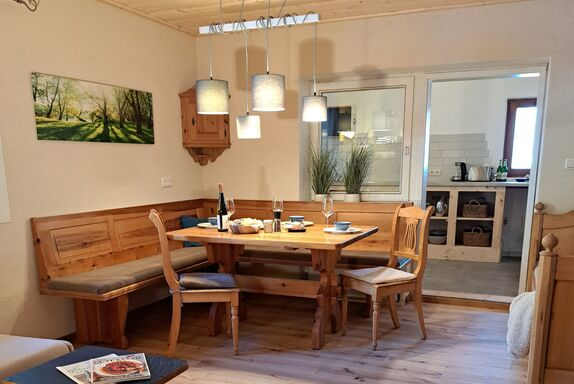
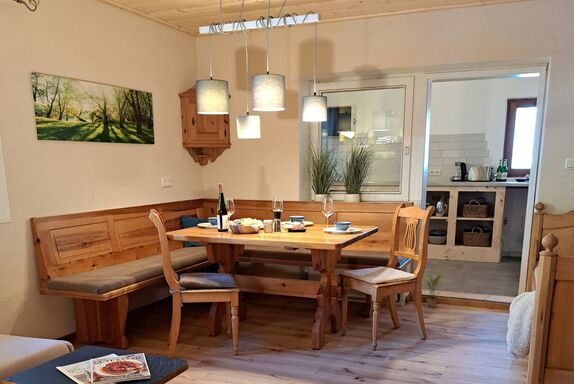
+ potted plant (434, 288)
